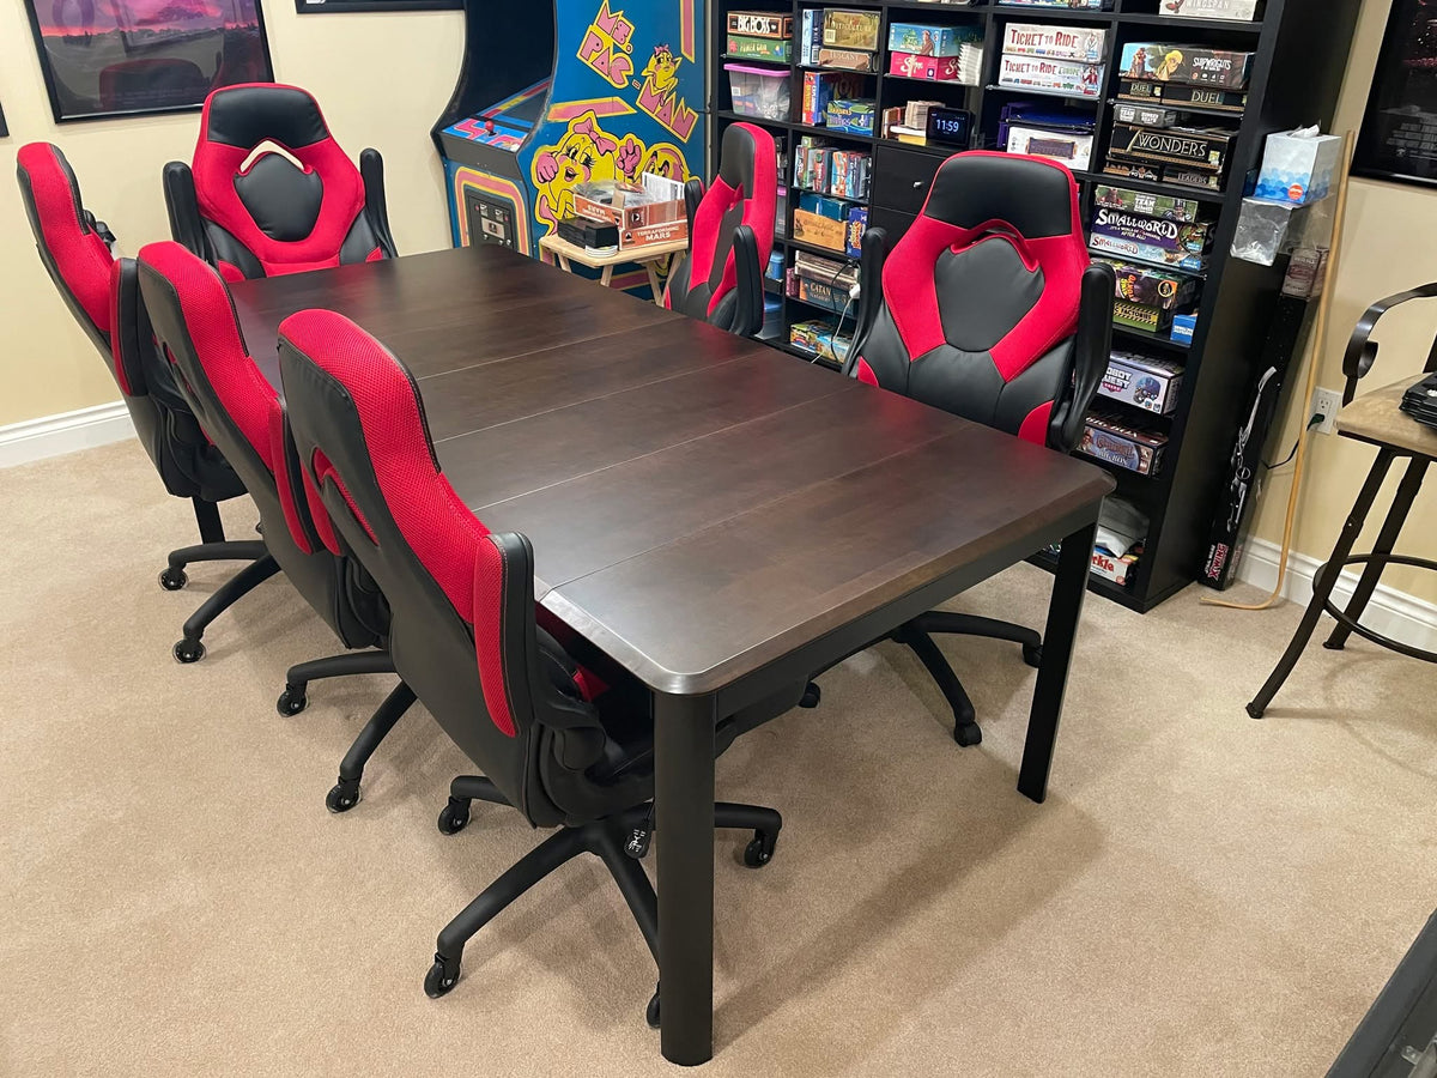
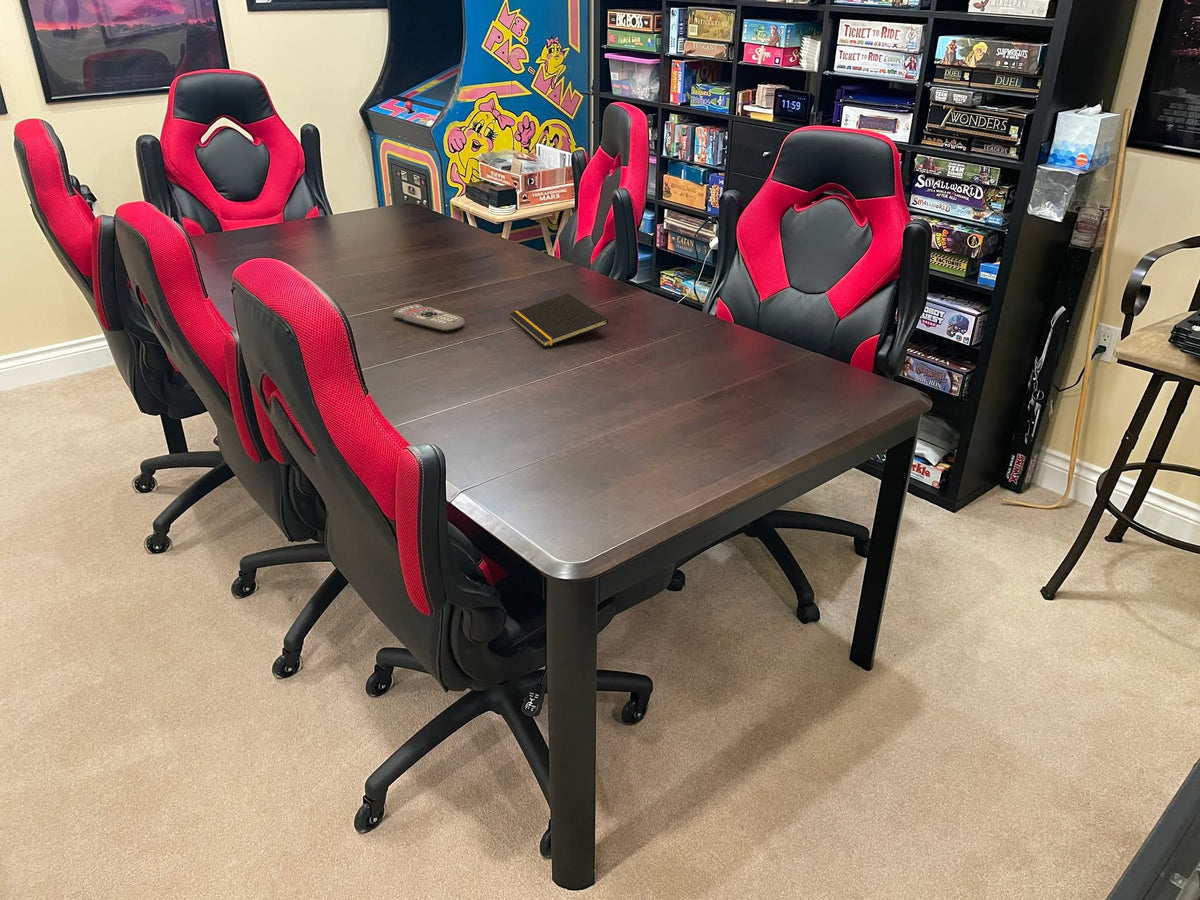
+ remote control (430, 318)
+ notepad (557, 318)
